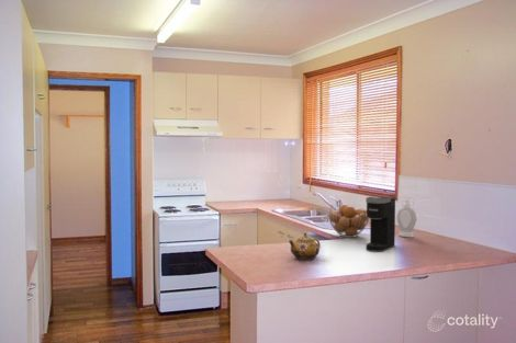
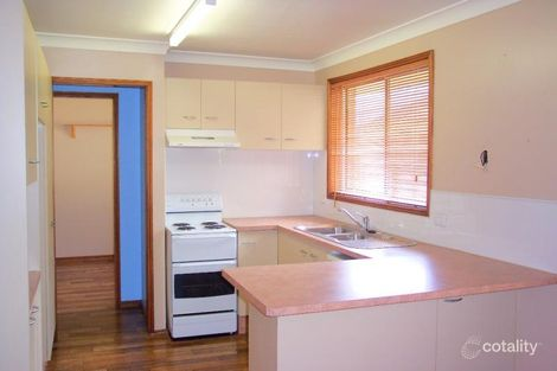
- coffee maker (380, 221)
- soap bottle (406, 217)
- fruit basket (348, 220)
- teapot (304, 245)
